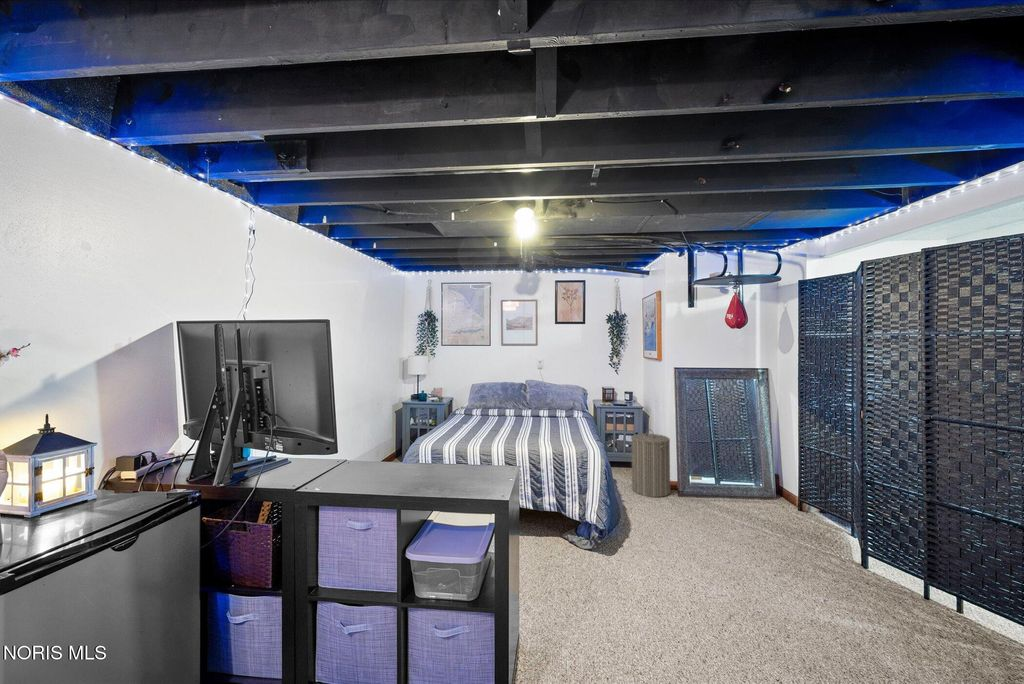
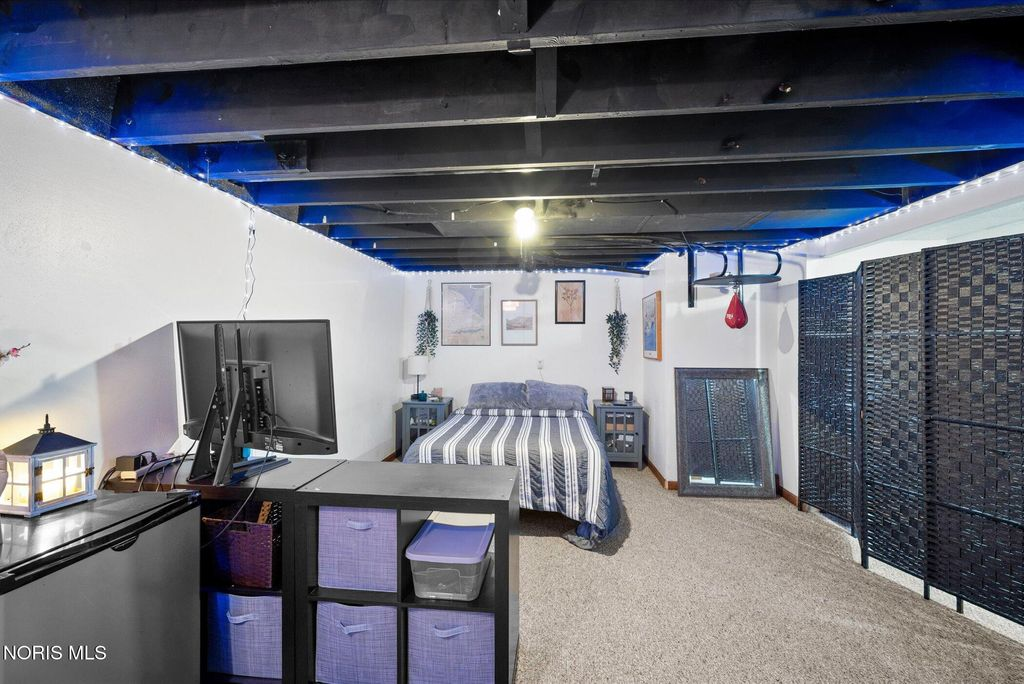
- laundry hamper (650, 459)
